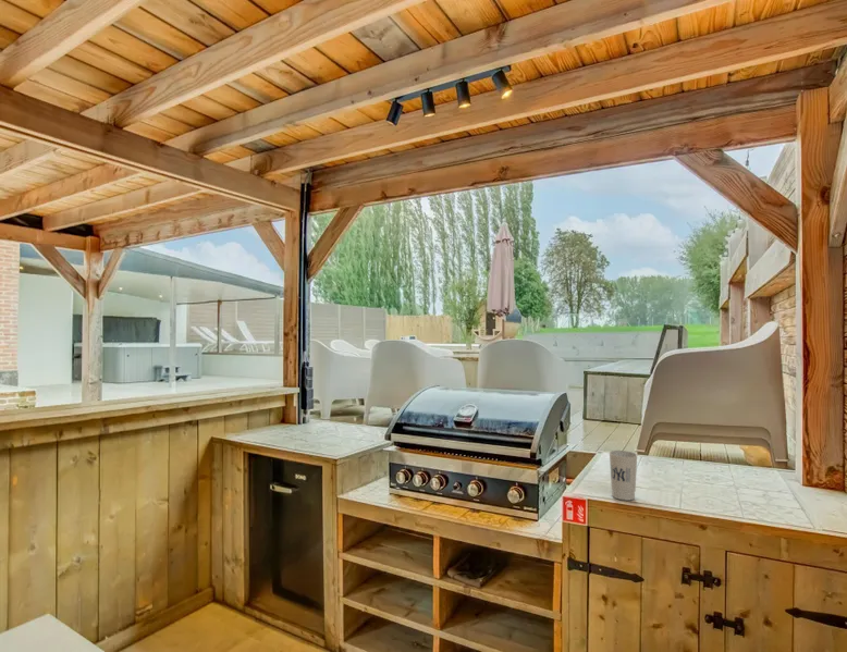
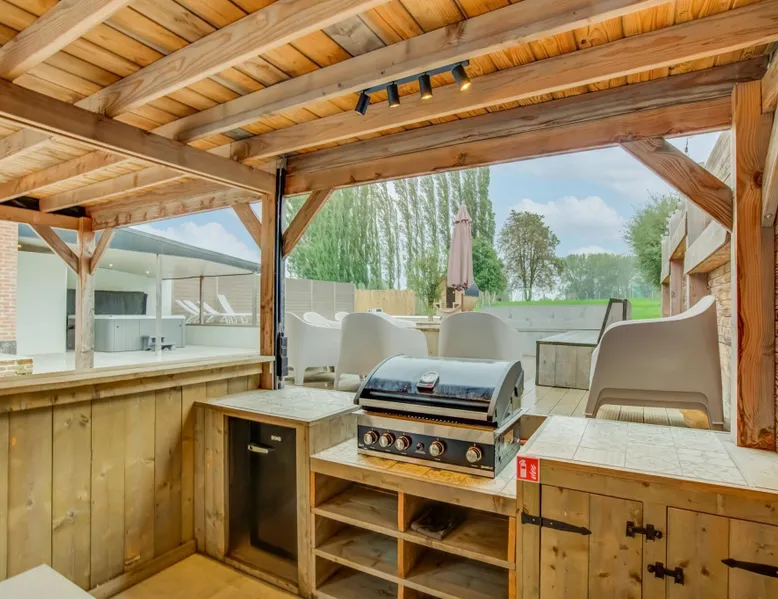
- cup (623, 475)
